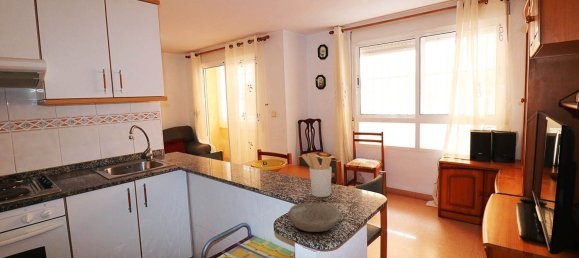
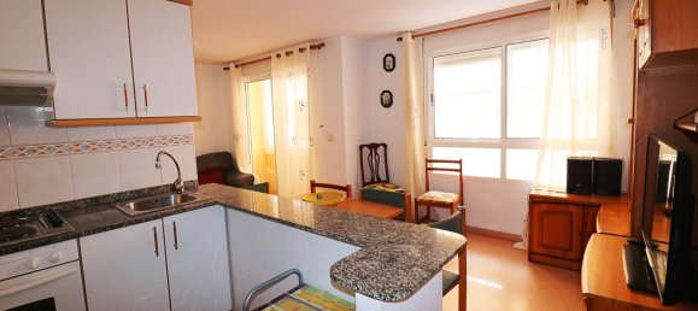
- bowl (314, 217)
- utensil holder (316, 173)
